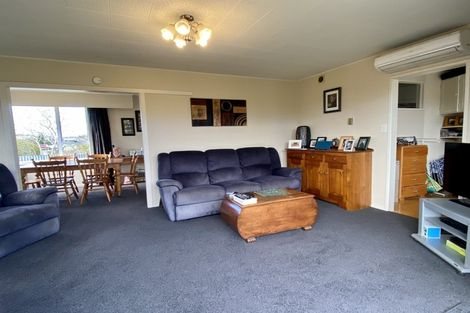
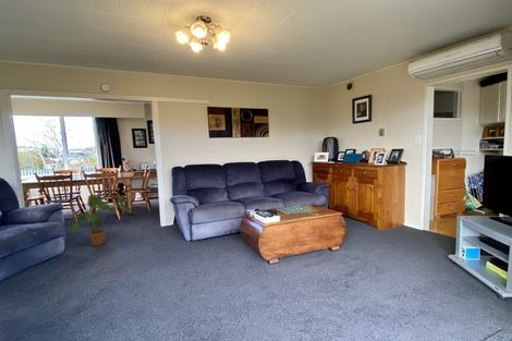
+ house plant (100, 217)
